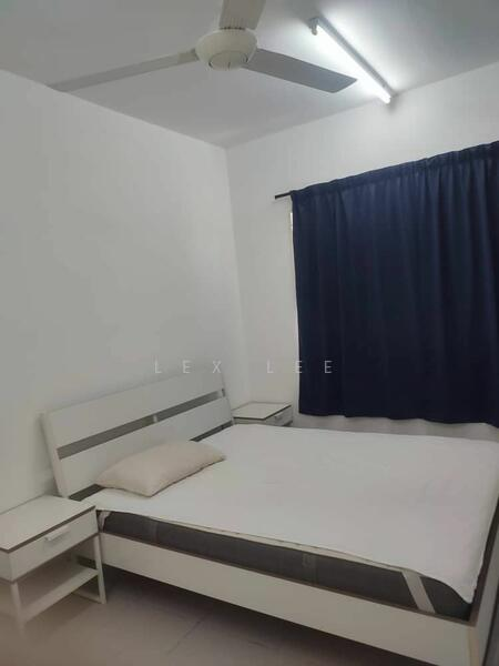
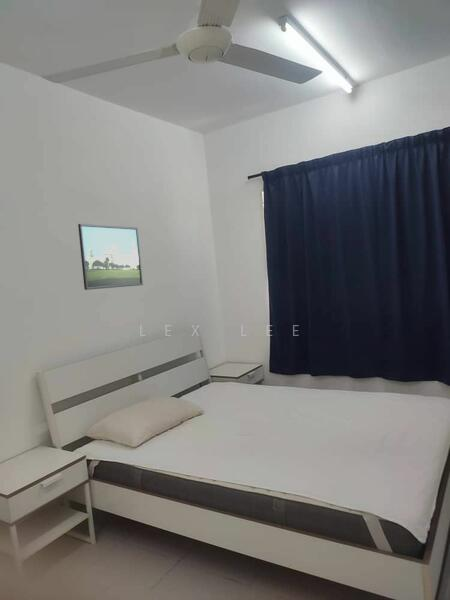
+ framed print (112, 256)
